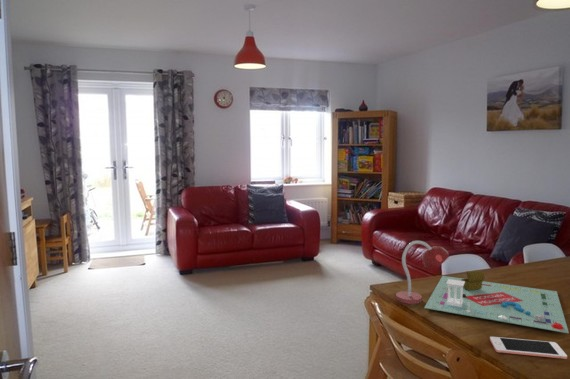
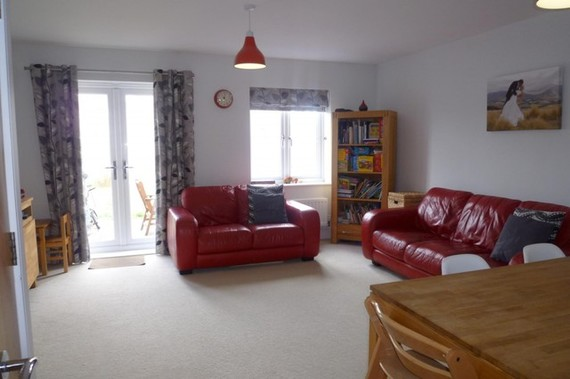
- board game (477, 270)
- cell phone (526, 347)
